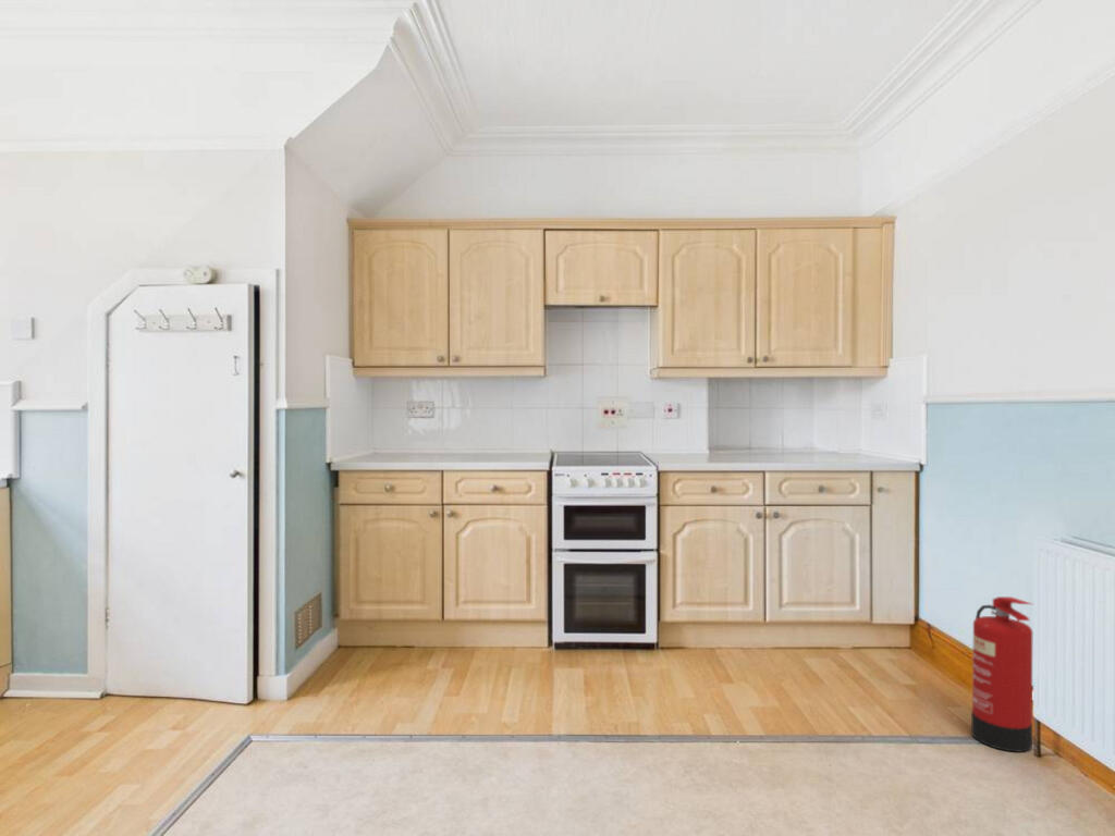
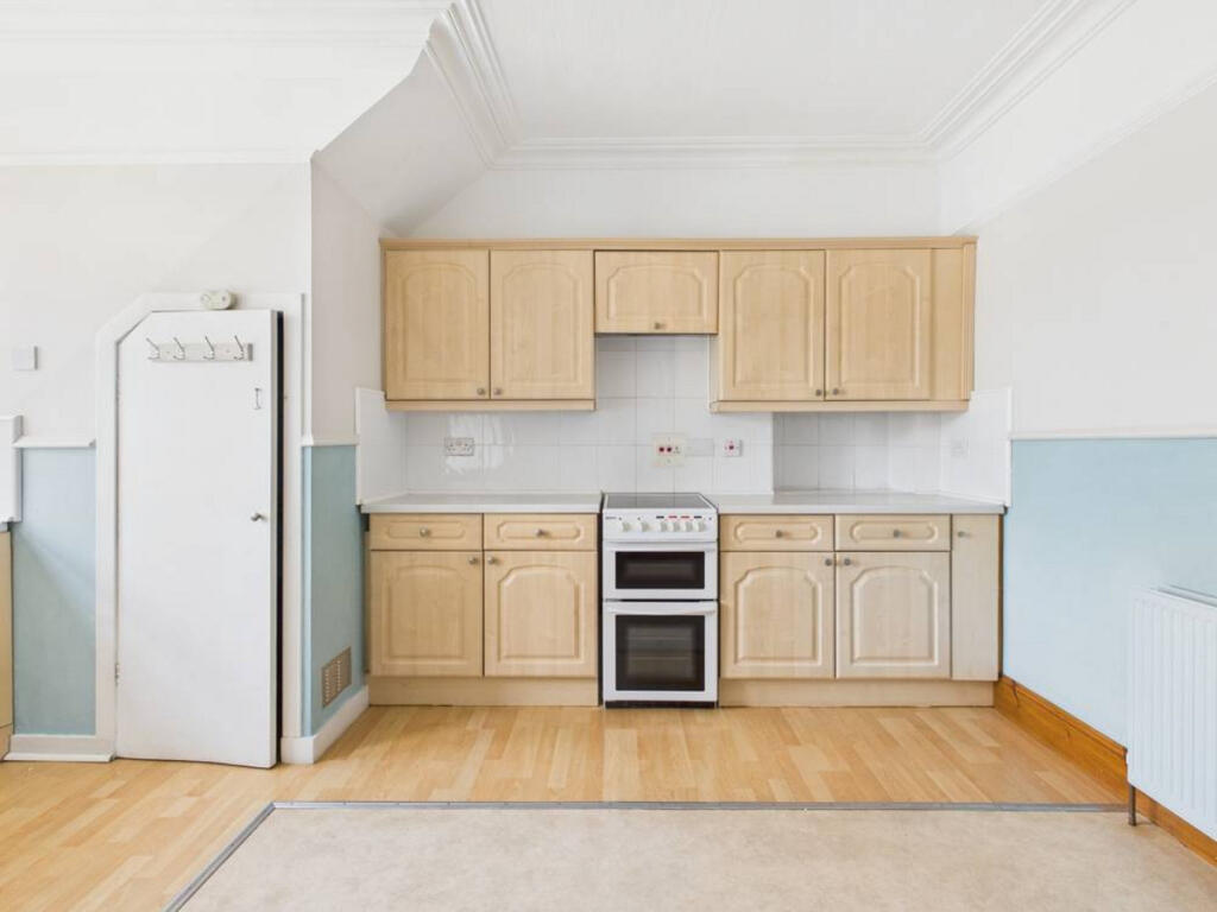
- fire extinguisher (998, 665)
